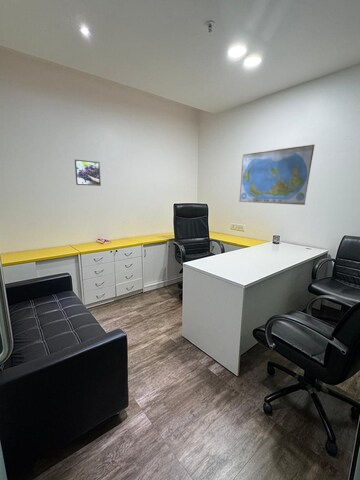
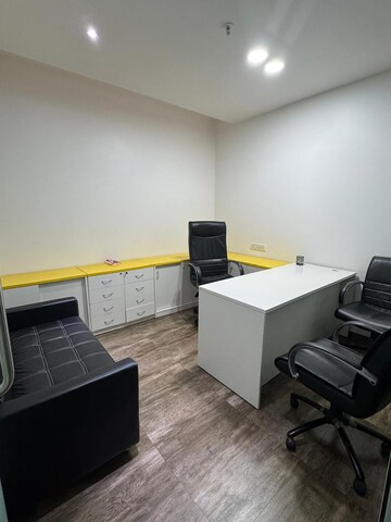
- world map (271, 177)
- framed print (88, 173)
